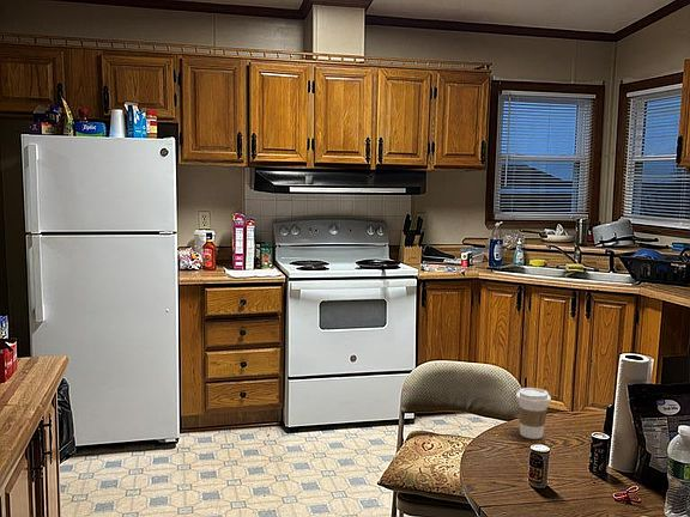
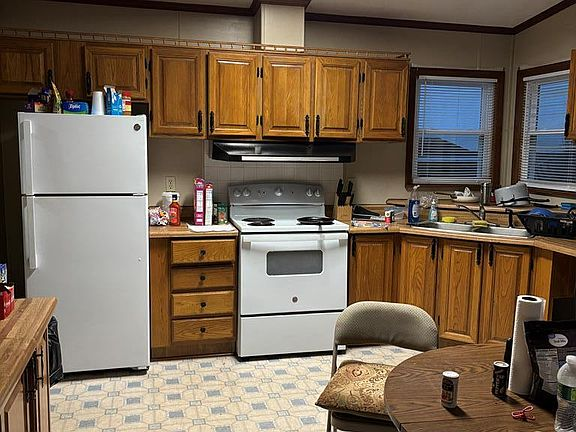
- coffee cup (532, 413)
